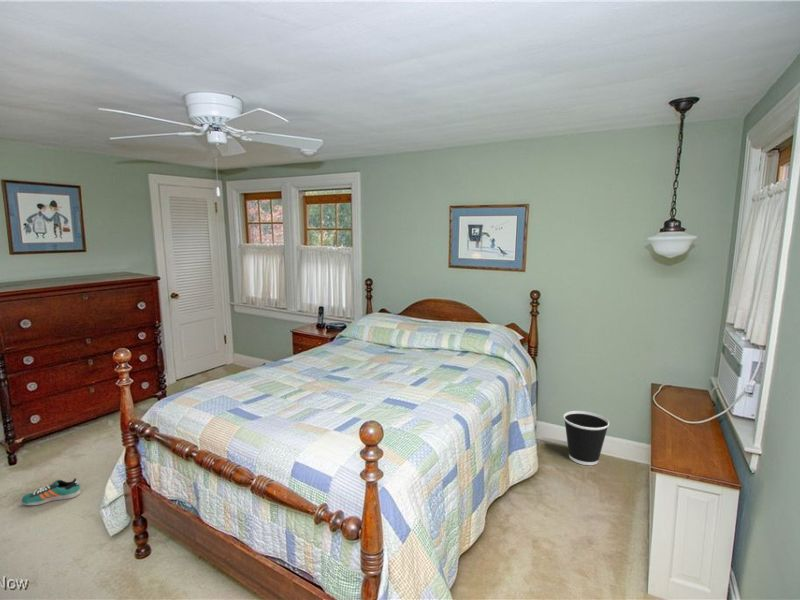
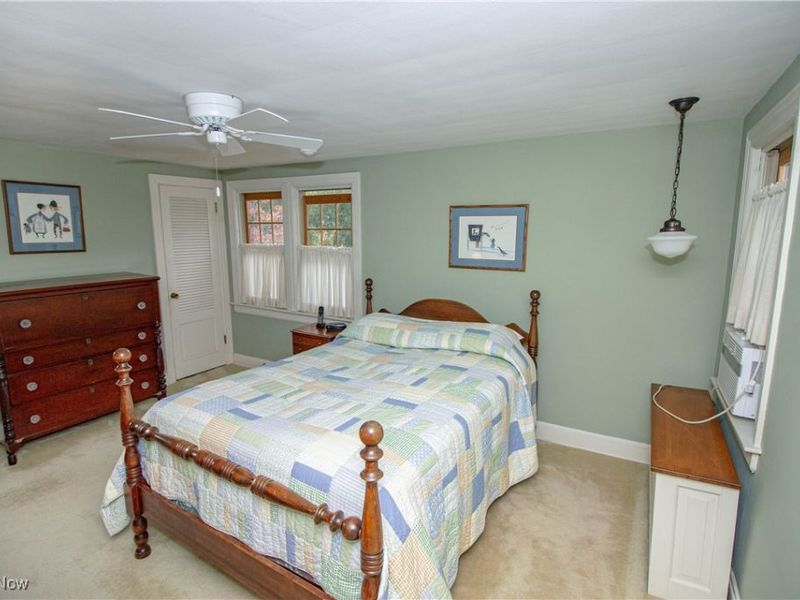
- sneaker (51, 489)
- wastebasket (584, 438)
